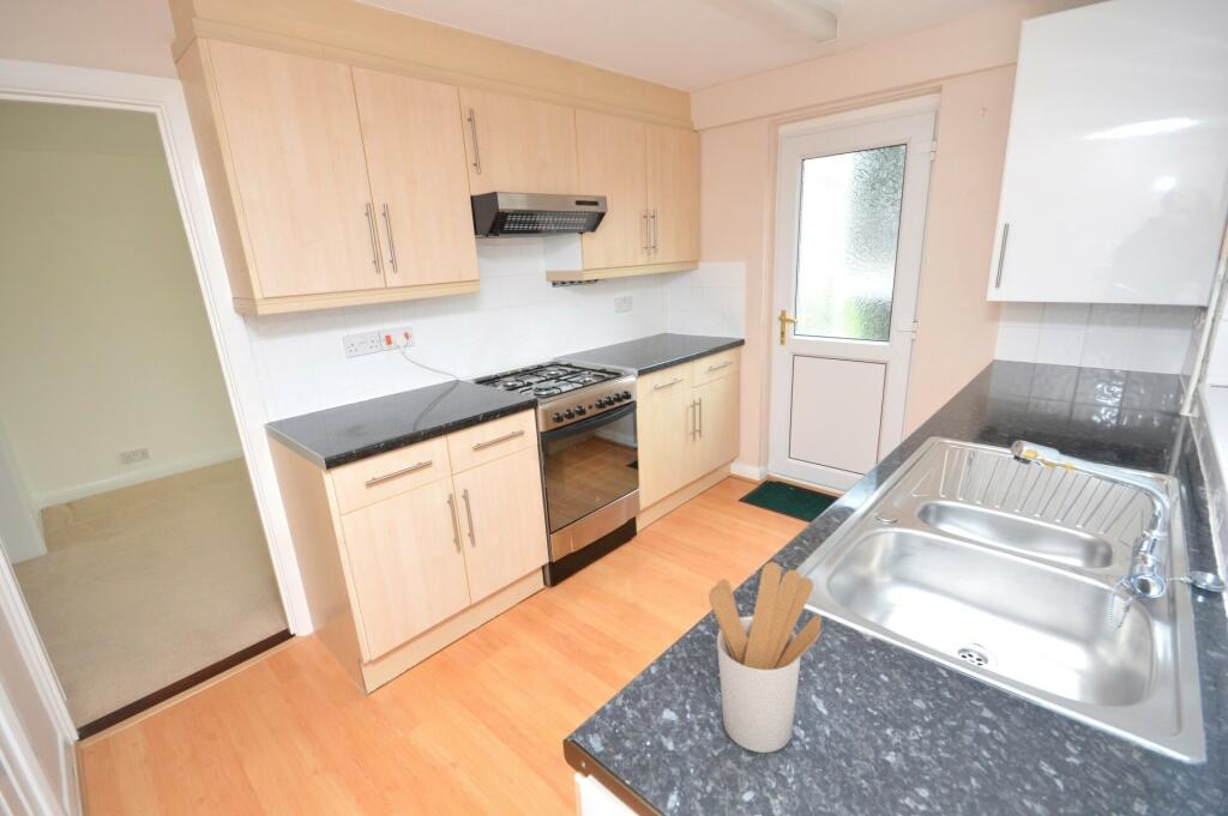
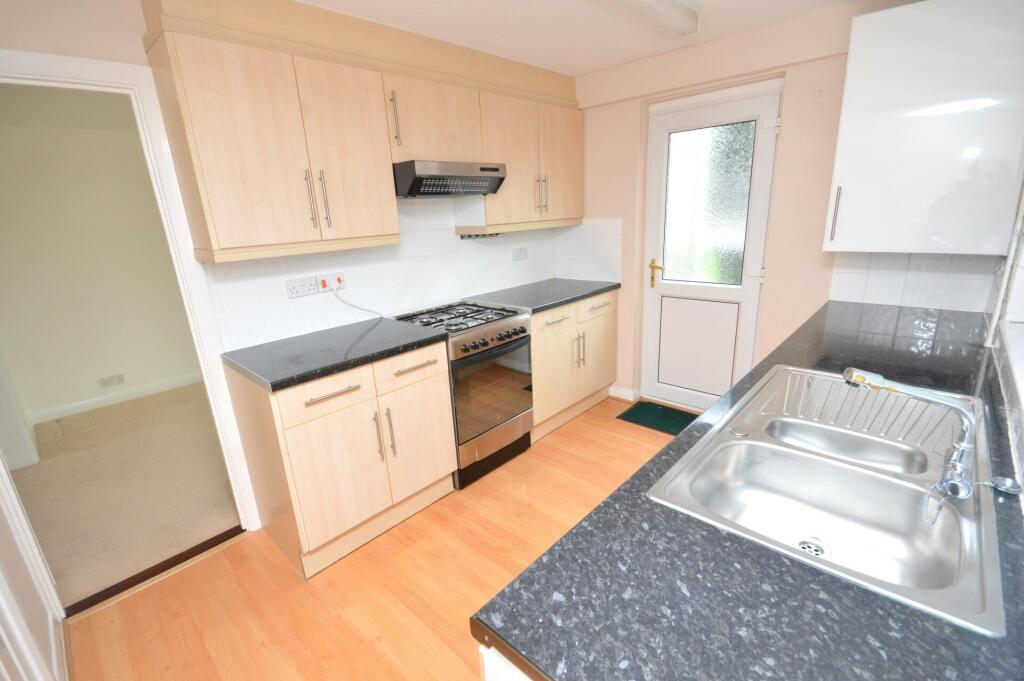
- utensil holder (766, 651)
